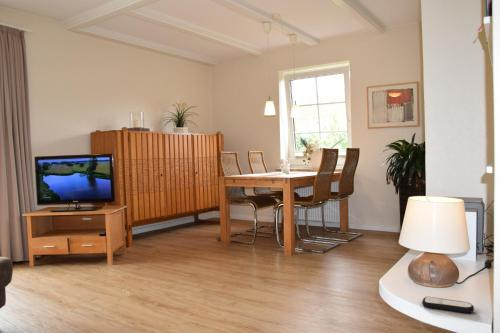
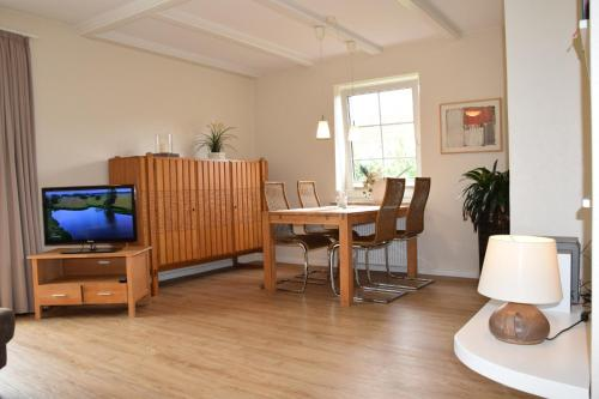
- remote control (447, 304)
